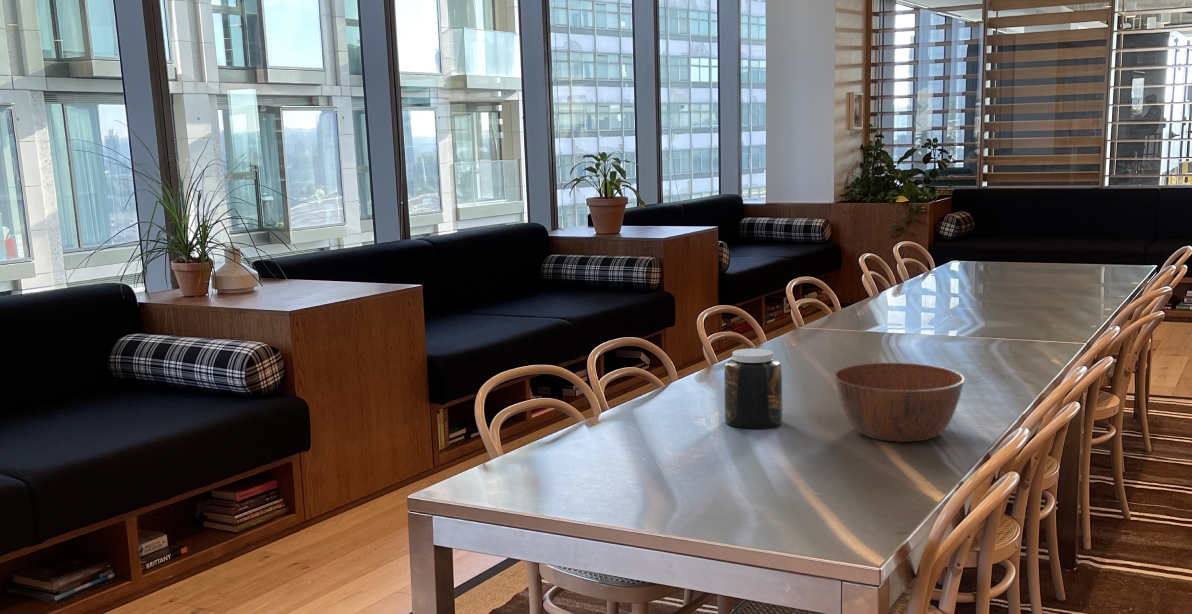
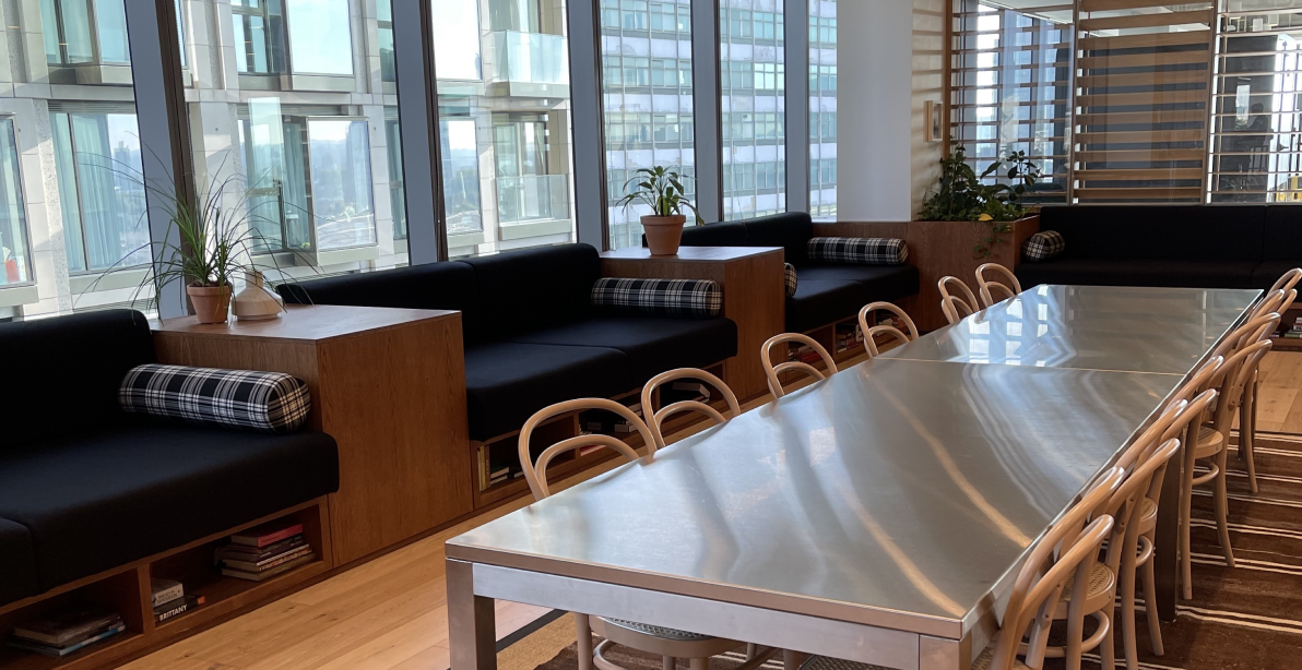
- jar (753, 387)
- bowl (897, 403)
